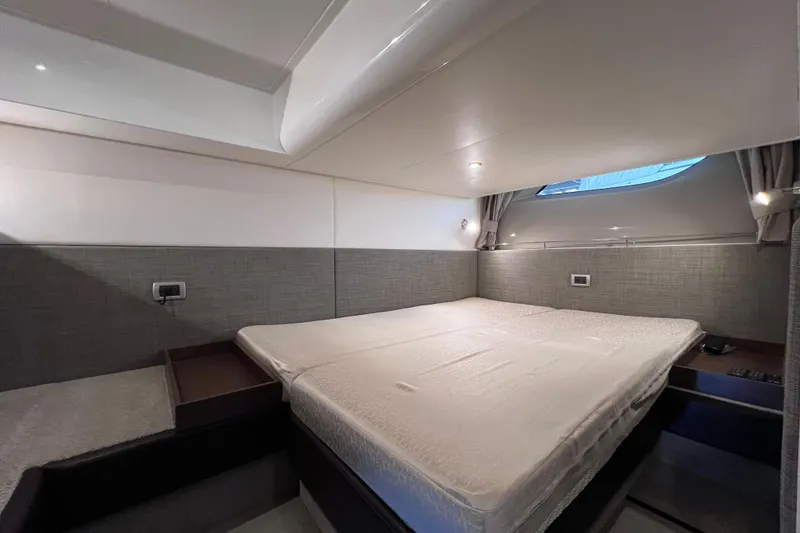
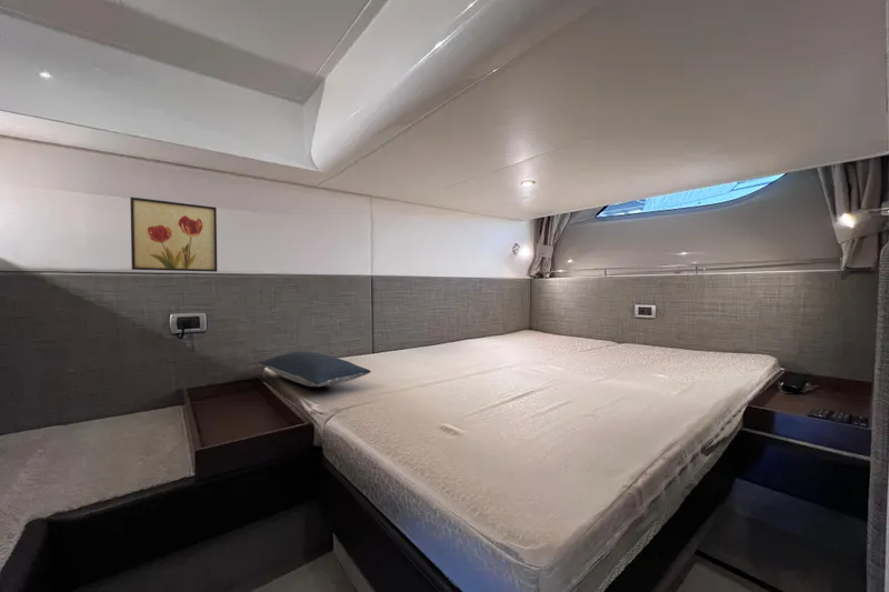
+ pillow (312, 367)
+ wall art (176, 237)
